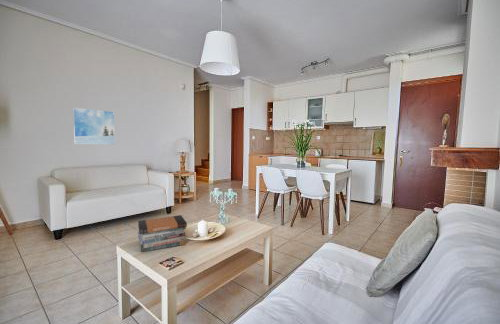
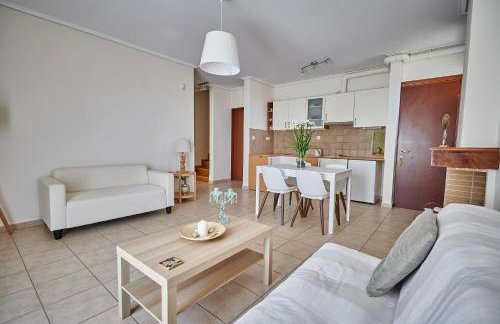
- book stack (162, 232)
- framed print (95, 127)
